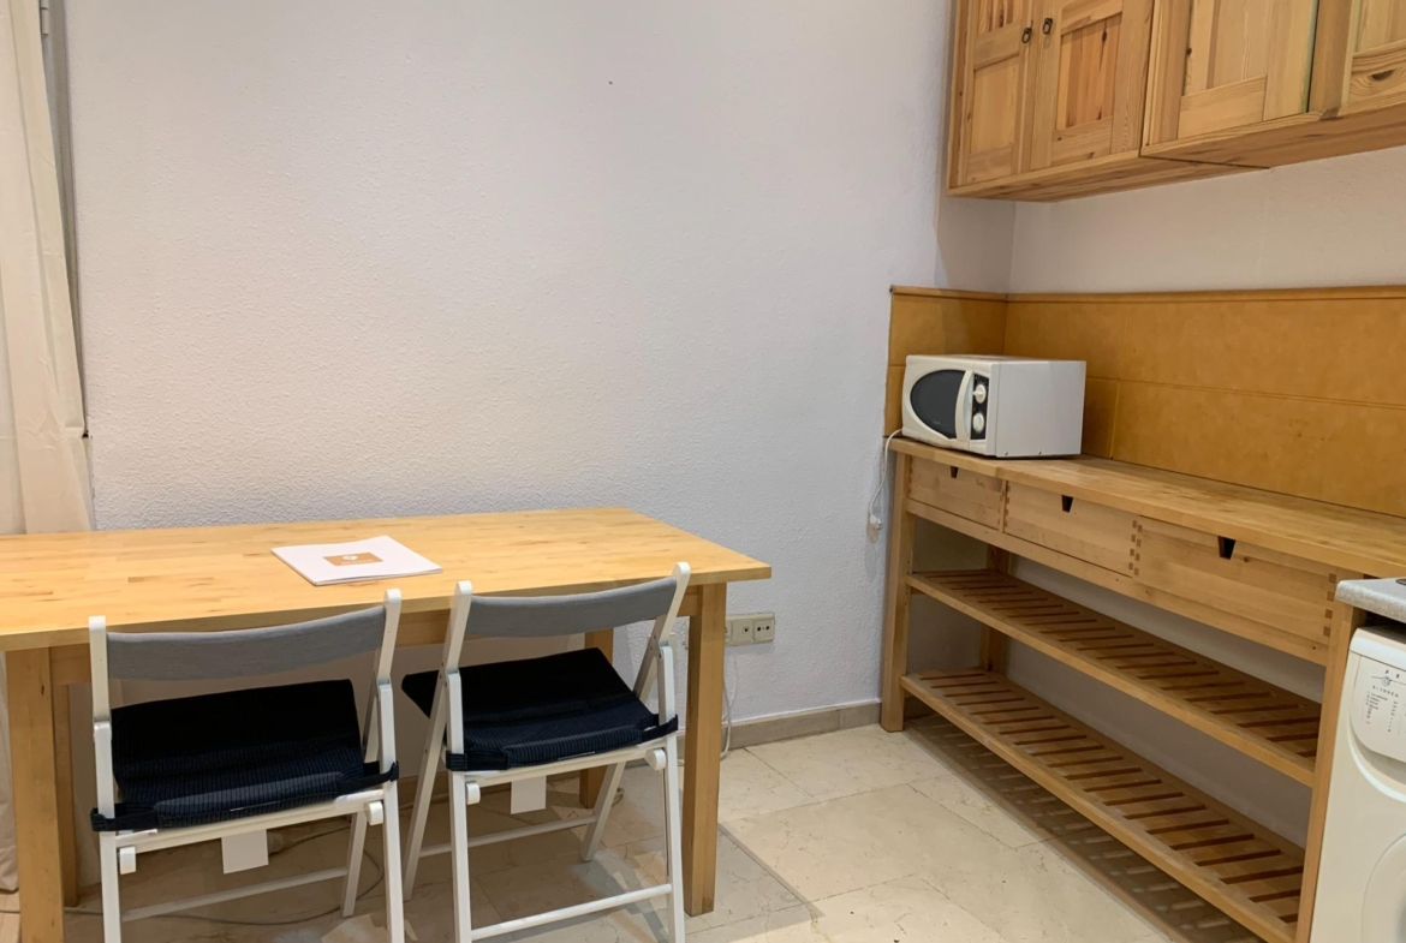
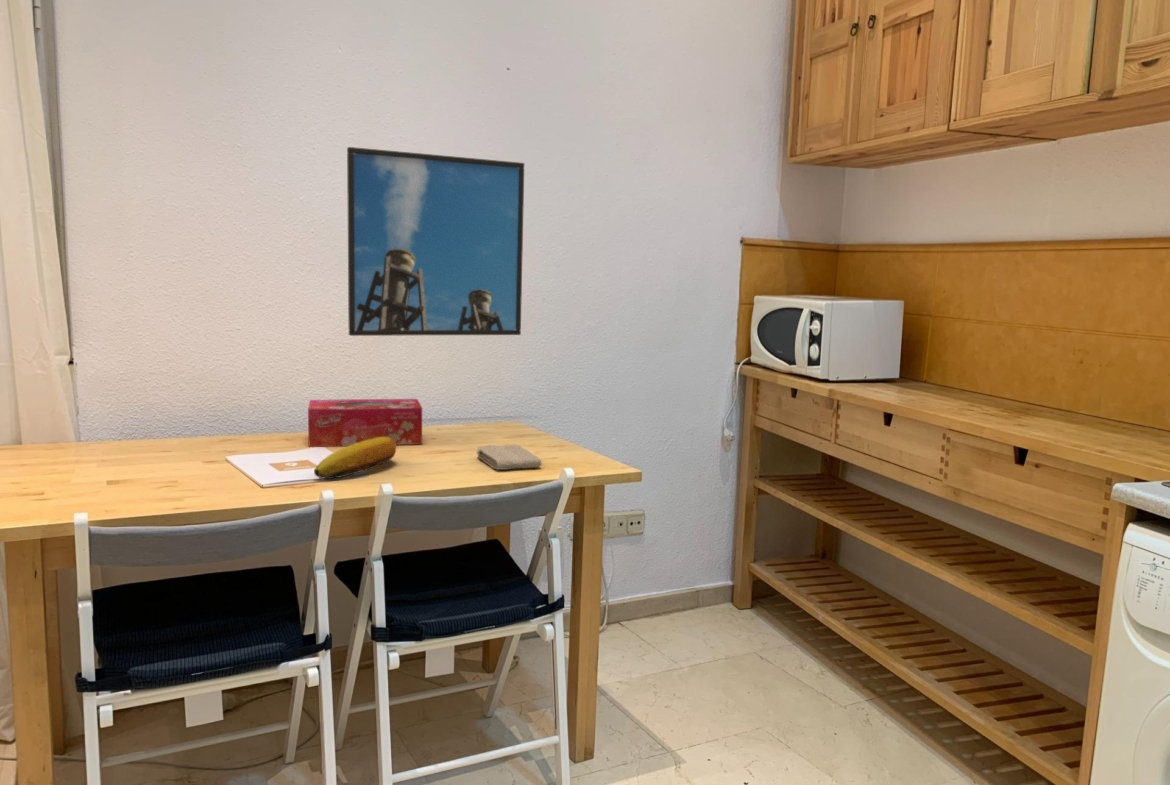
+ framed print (438, 246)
+ washcloth (507, 456)
+ tissue box (365, 421)
+ fruit (354, 452)
